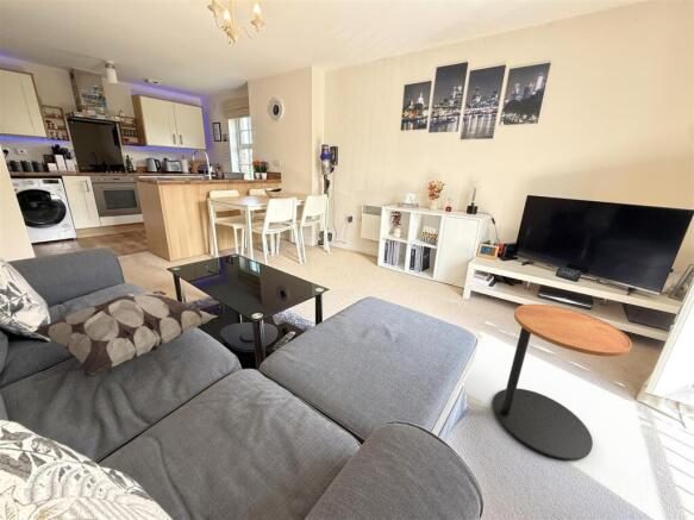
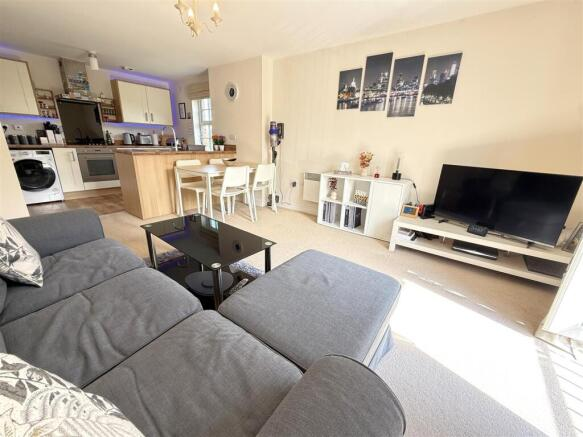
- side table (544, 395)
- decorative pillow (132, 322)
